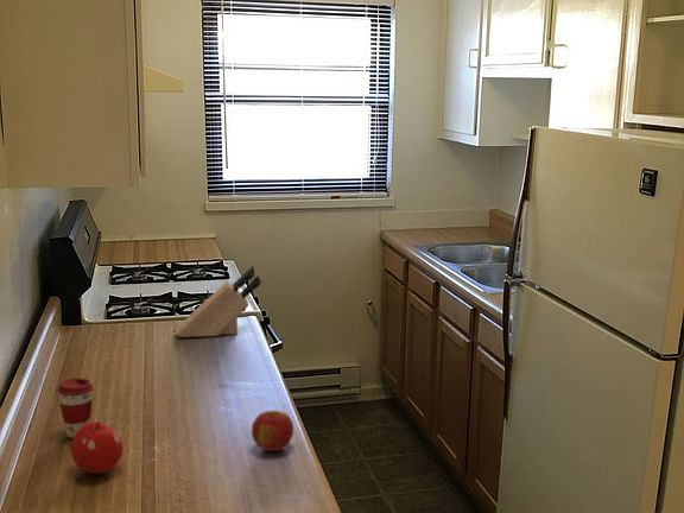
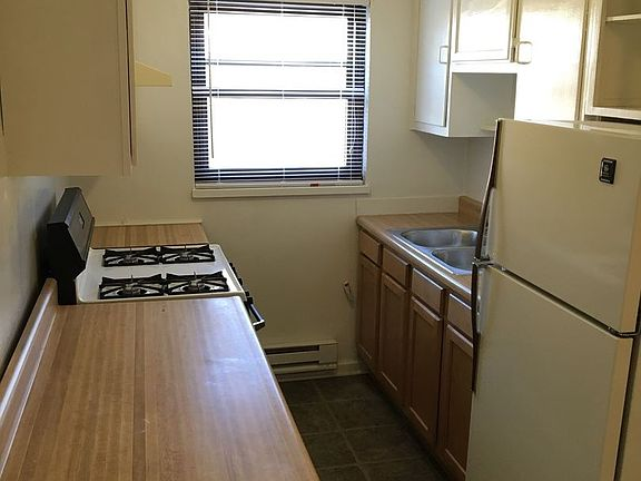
- coffee cup (76, 408)
- apple (96, 444)
- apple (272, 430)
- knife block (218, 299)
